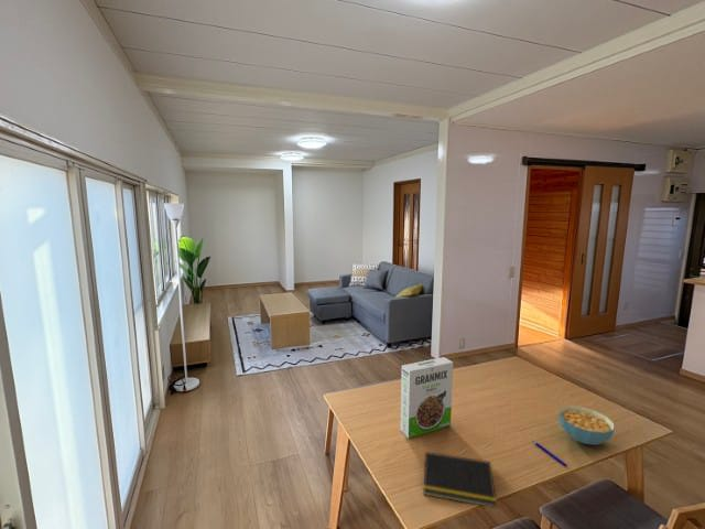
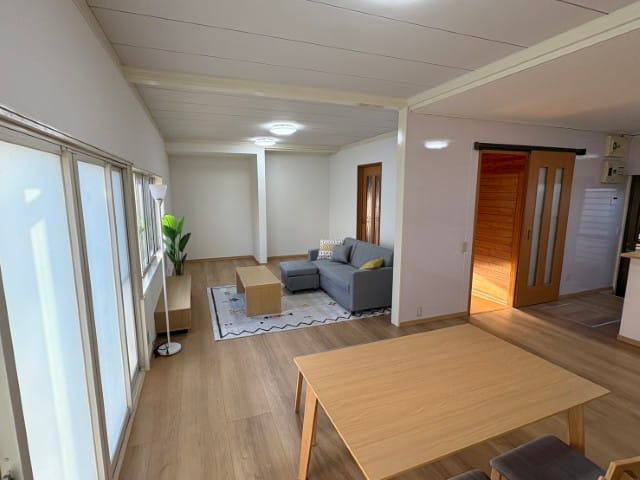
- cereal box (426, 396)
- notepad (457, 477)
- cereal bowl (584, 429)
- pen (549, 453)
